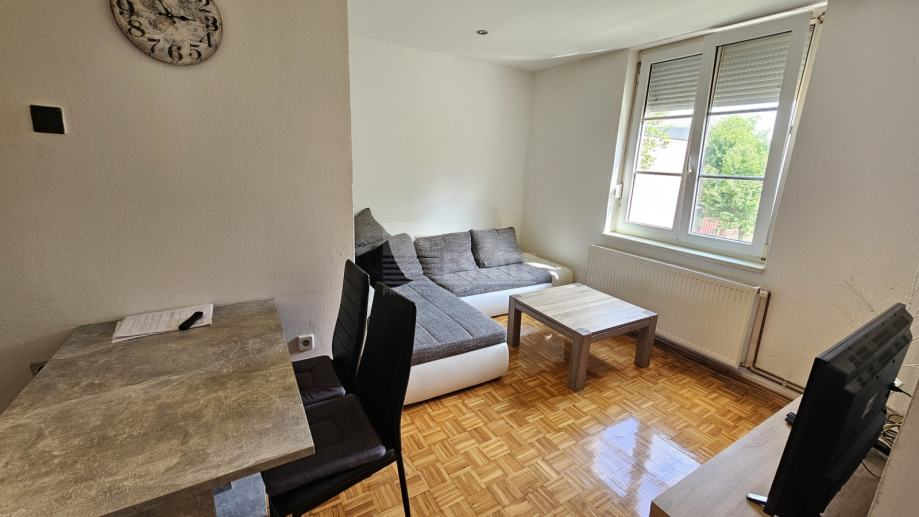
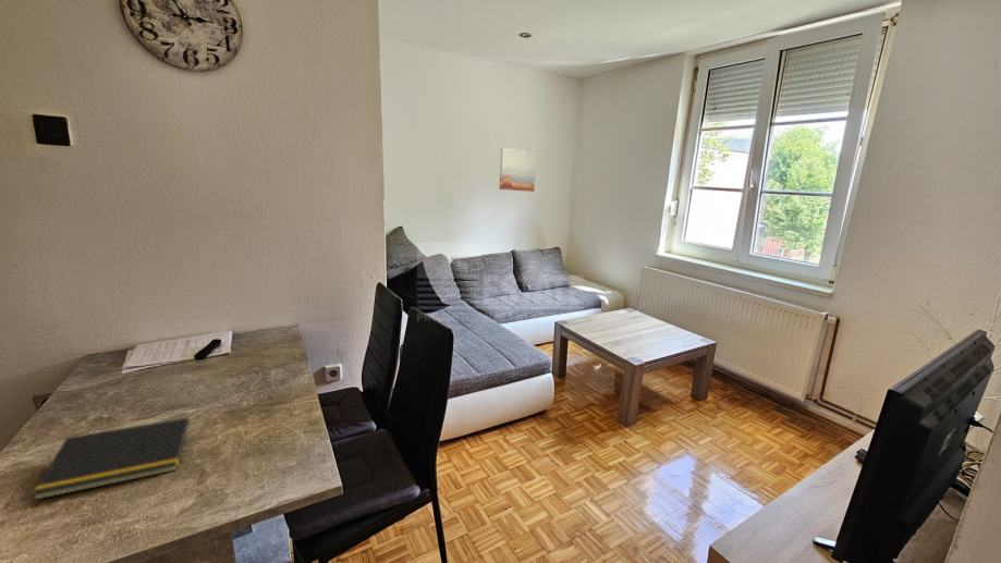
+ notepad (121, 453)
+ wall art (517, 170)
